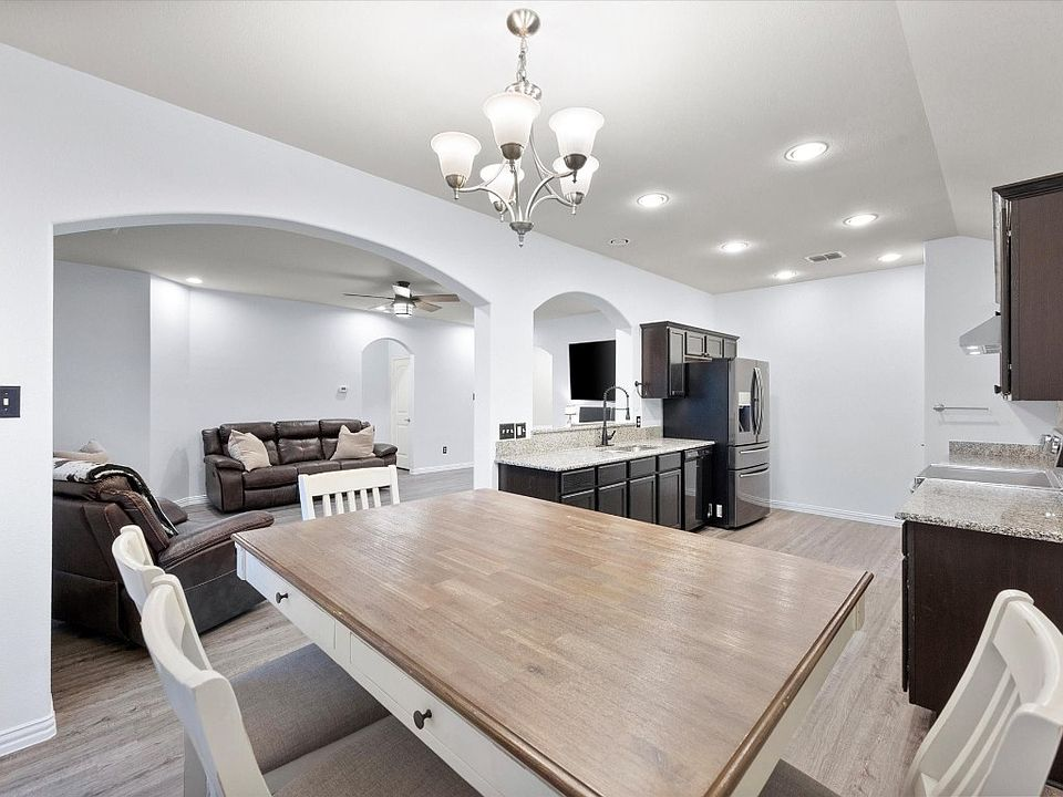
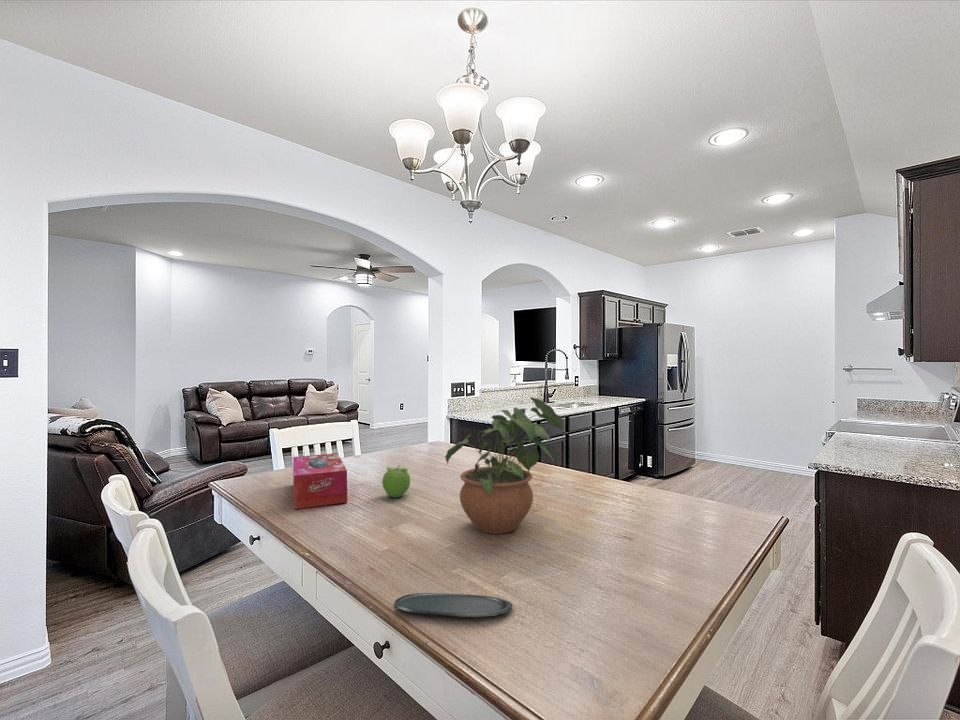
+ potted plant (511, 461)
+ tissue box (318, 478)
+ fruit (396, 480)
+ oval tray (452, 604)
